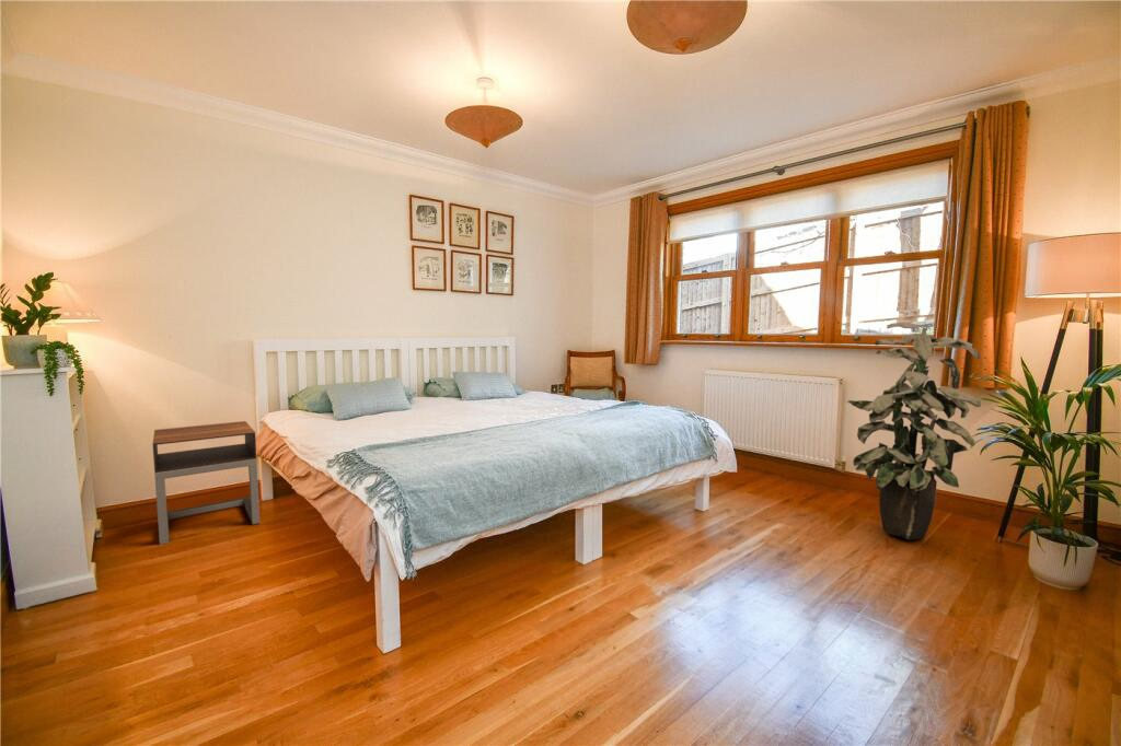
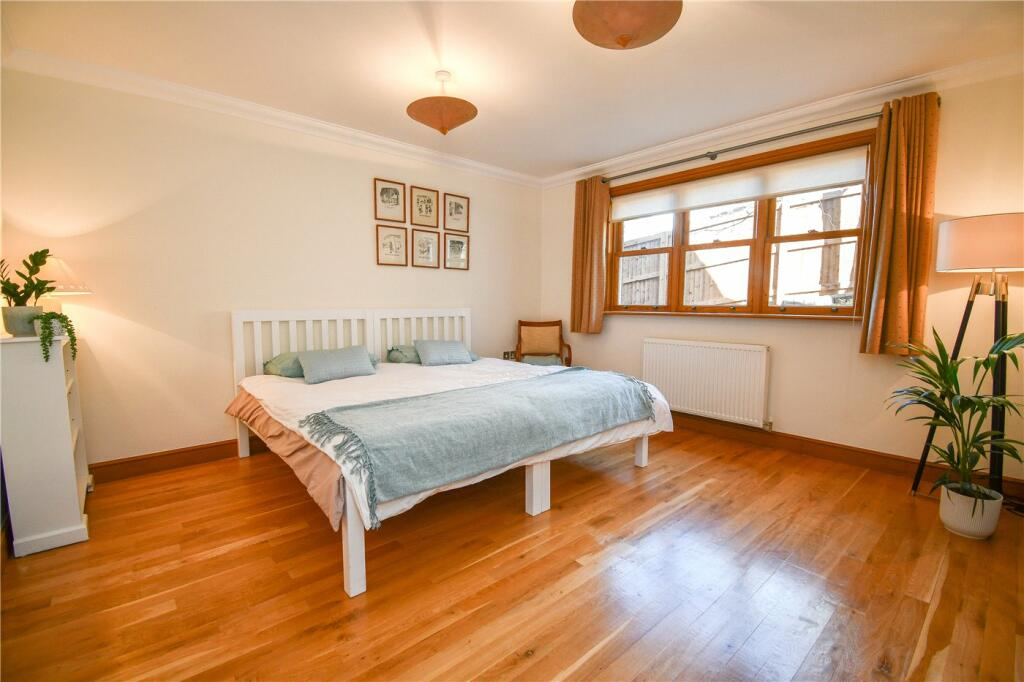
- nightstand (207, 471)
- indoor plant (906, 429)
